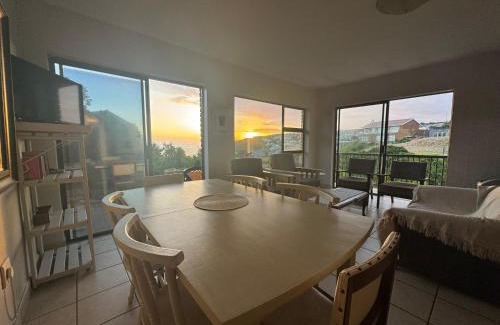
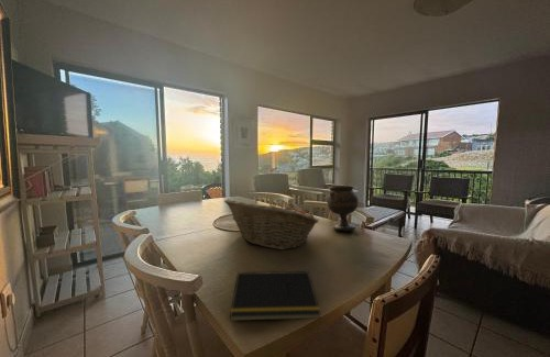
+ notepad (274, 292)
+ goblet (341, 207)
+ fruit basket (270, 217)
